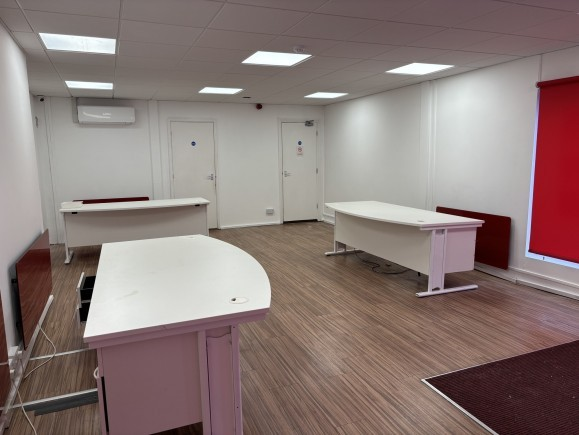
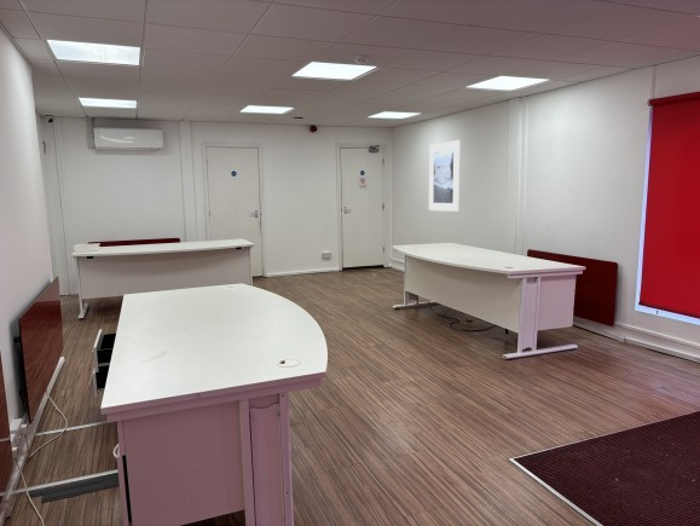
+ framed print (442, 177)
